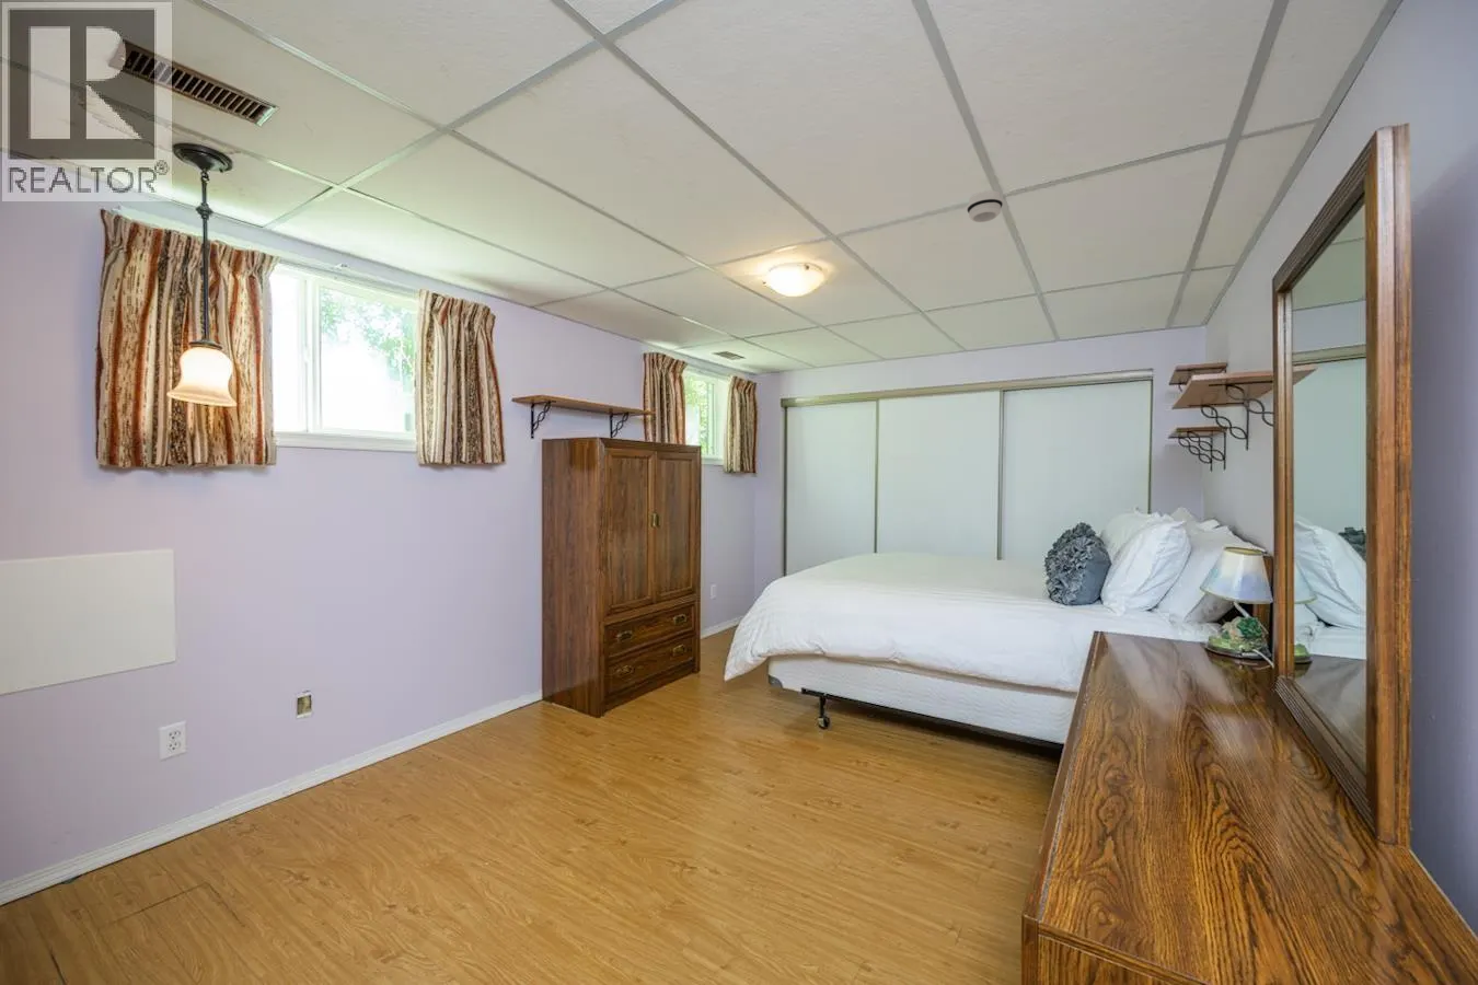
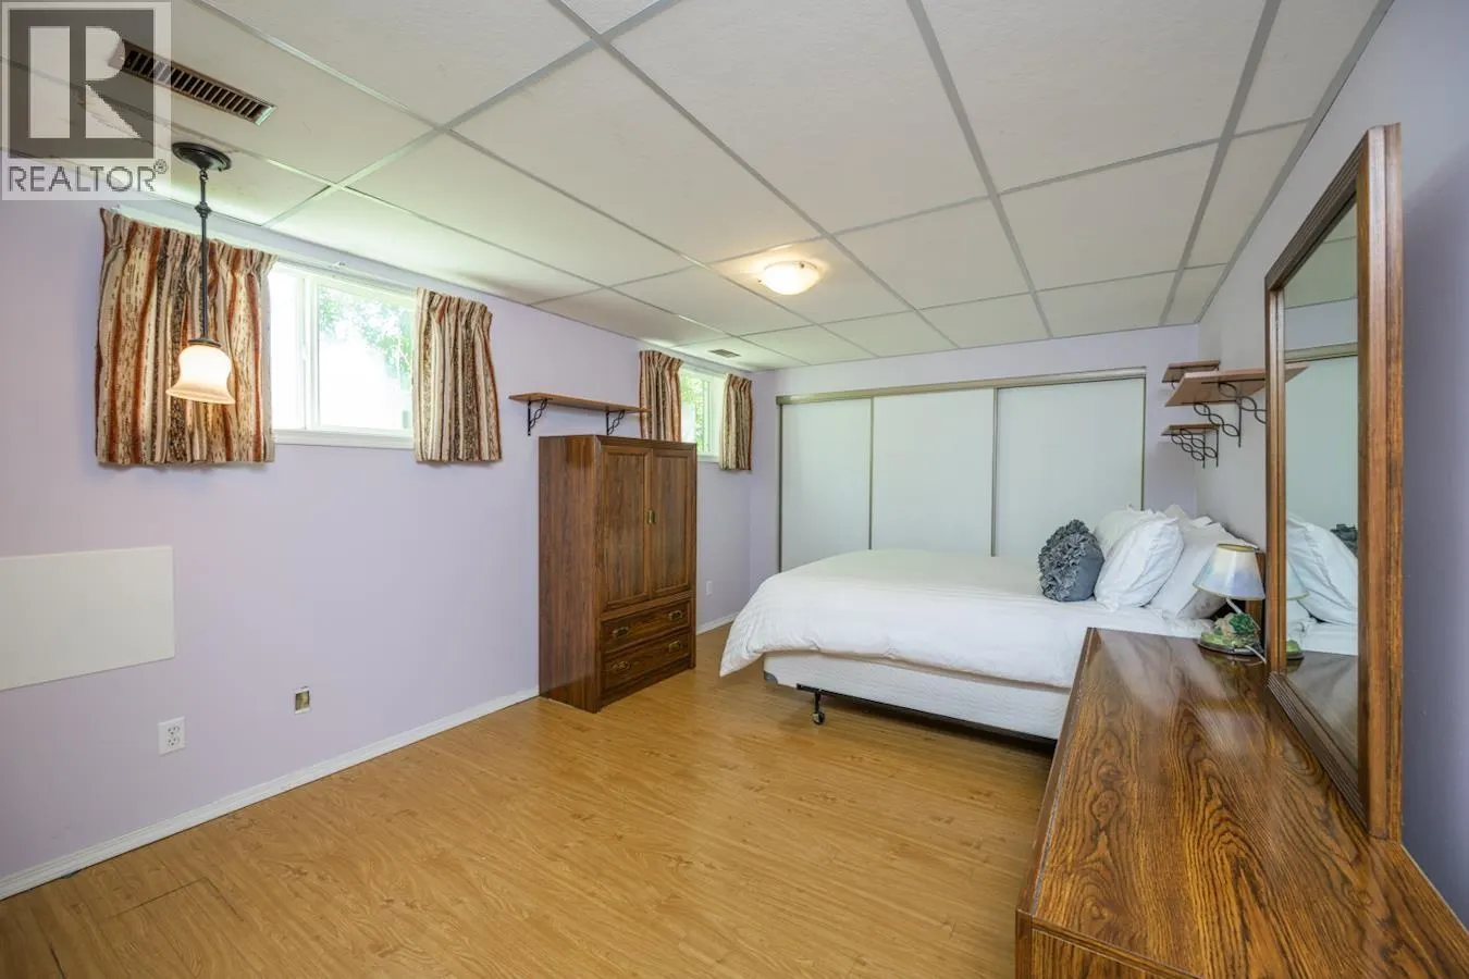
- smoke detector (984, 207)
